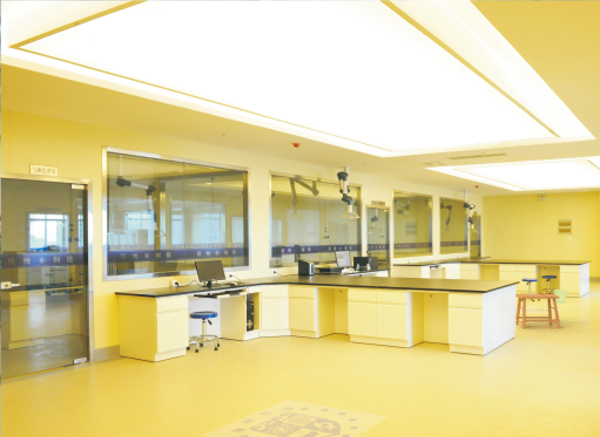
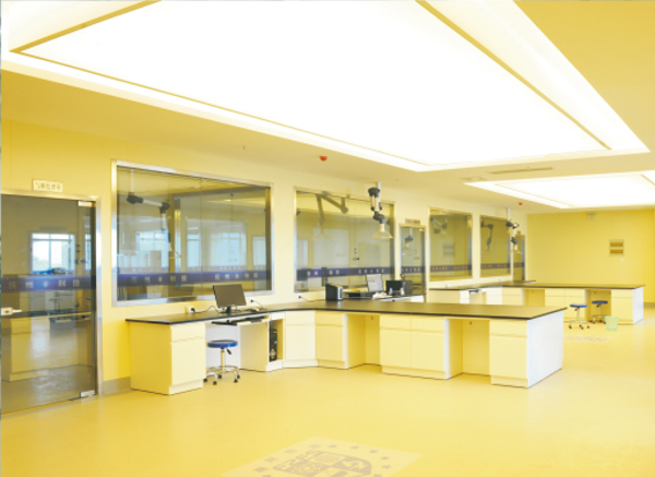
- stool (537, 317)
